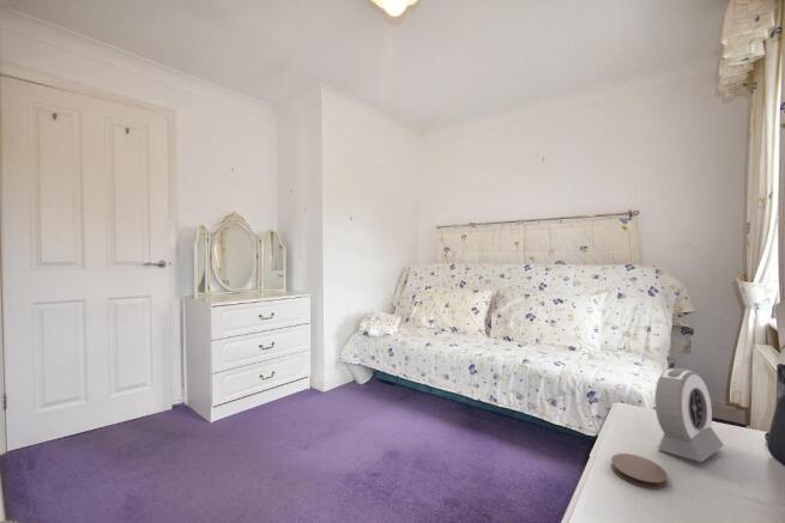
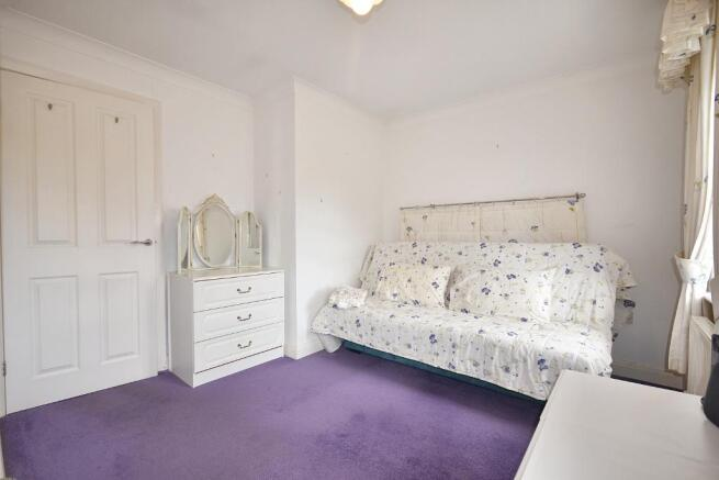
- coaster (638, 469)
- alarm clock (688, 409)
